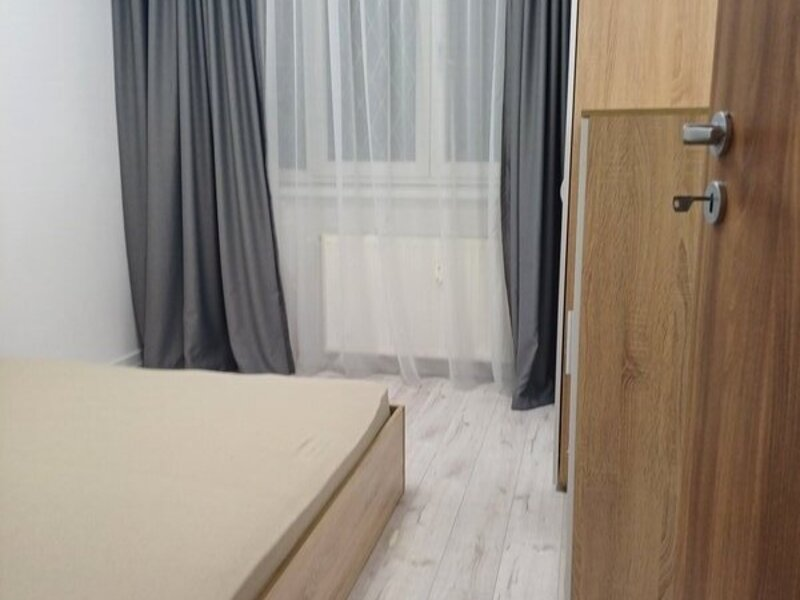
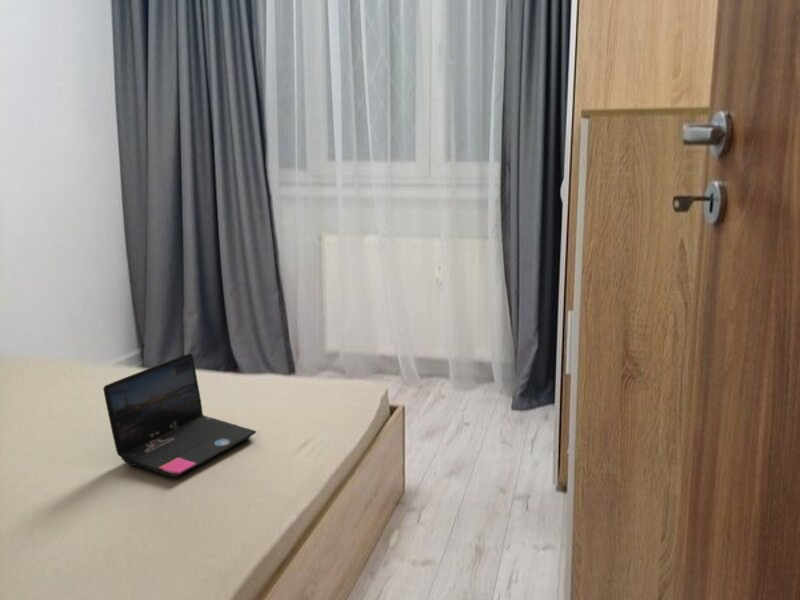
+ laptop (183, 411)
